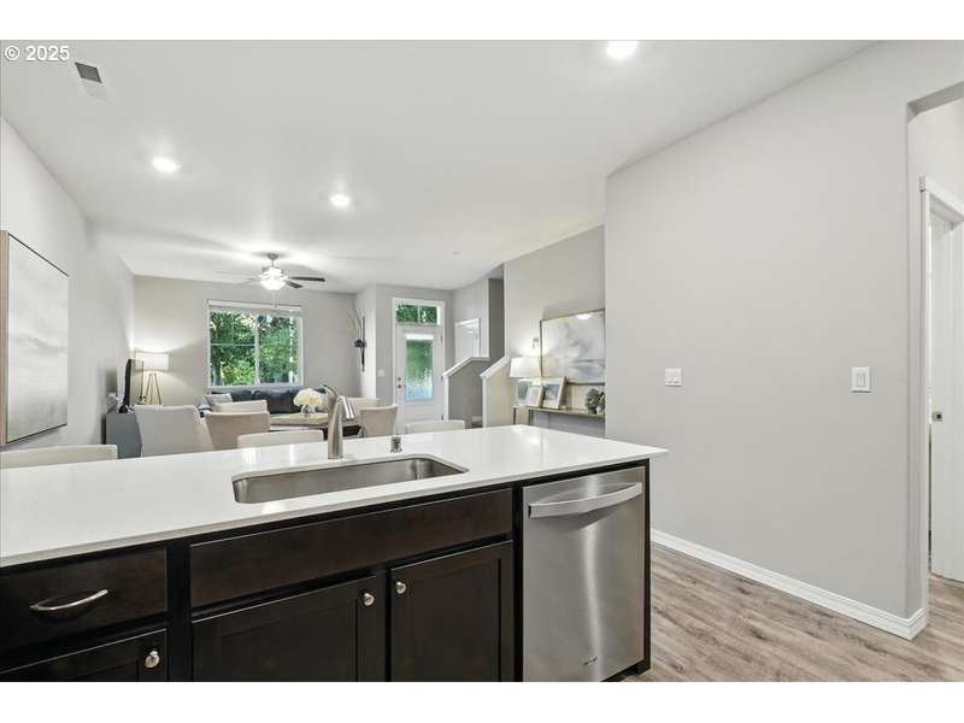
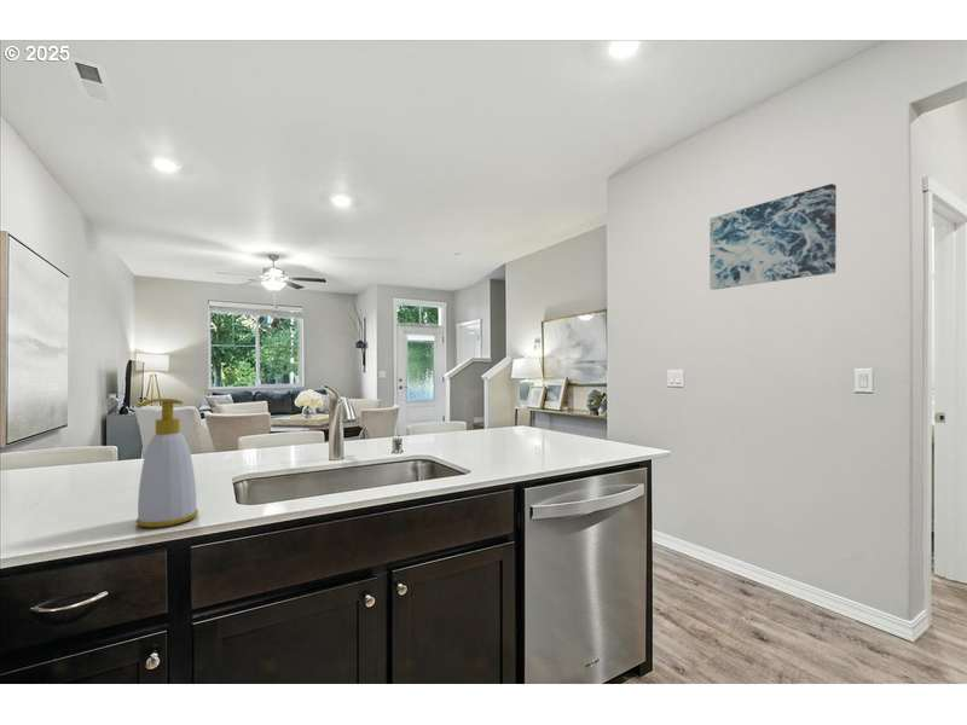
+ soap bottle (167, 458)
+ wall art (766, 242)
